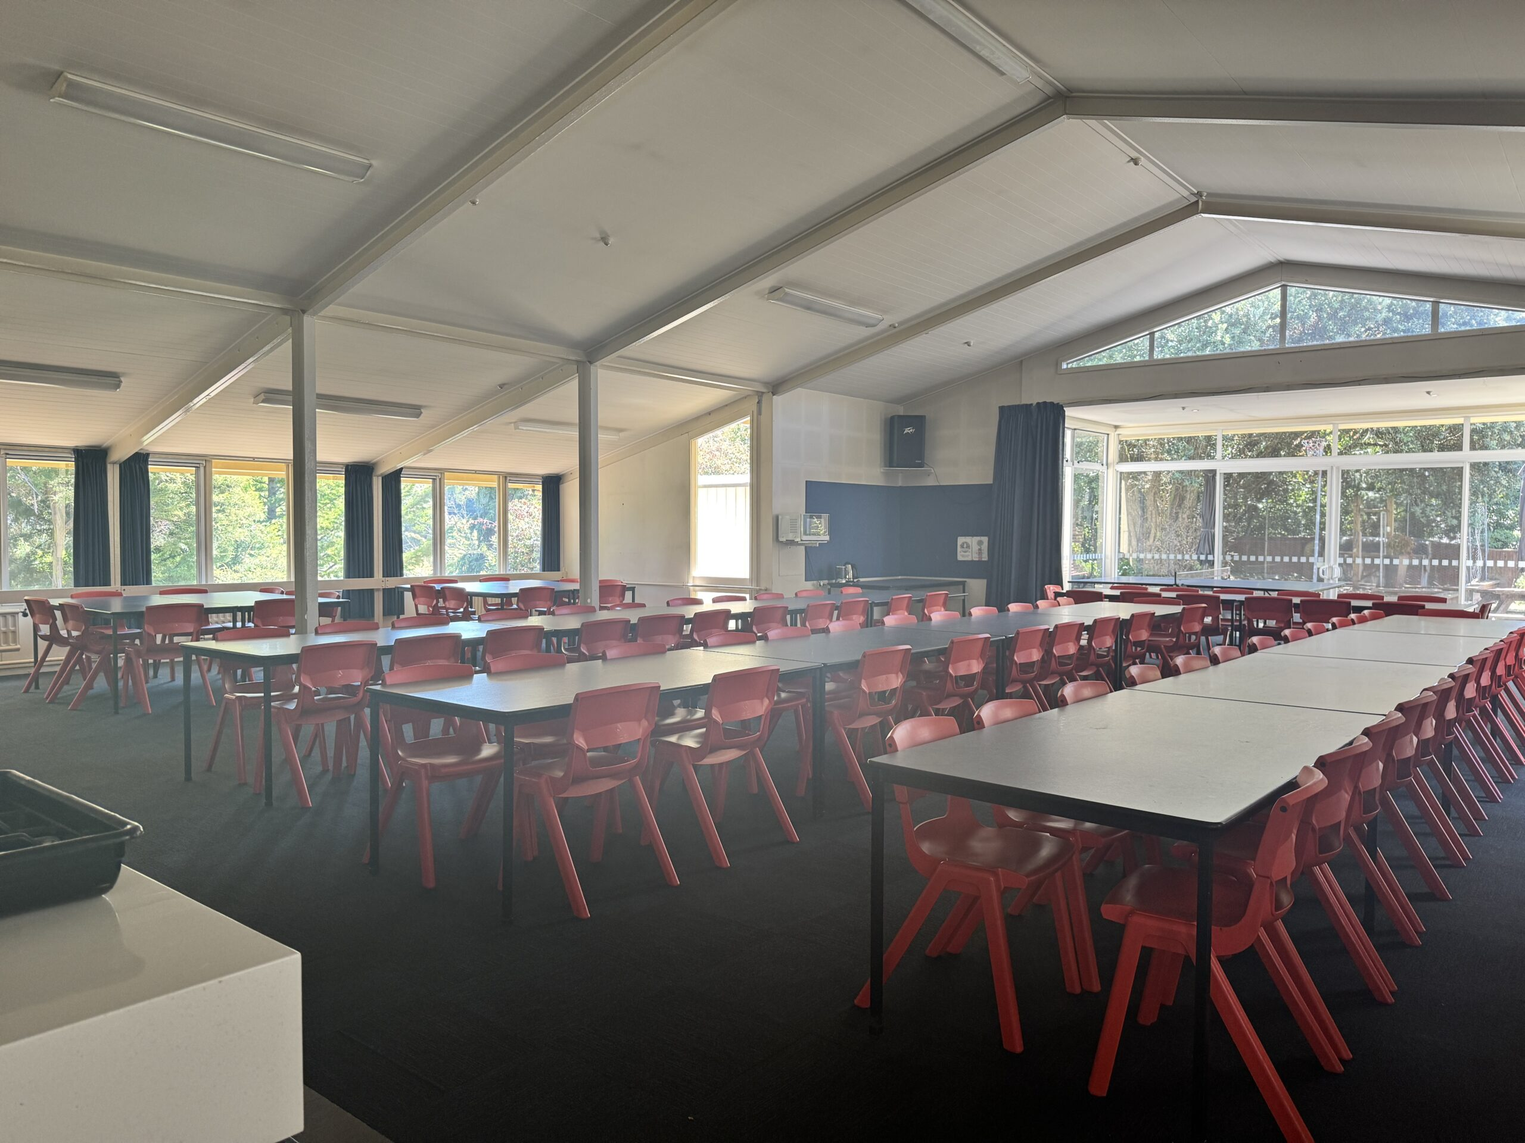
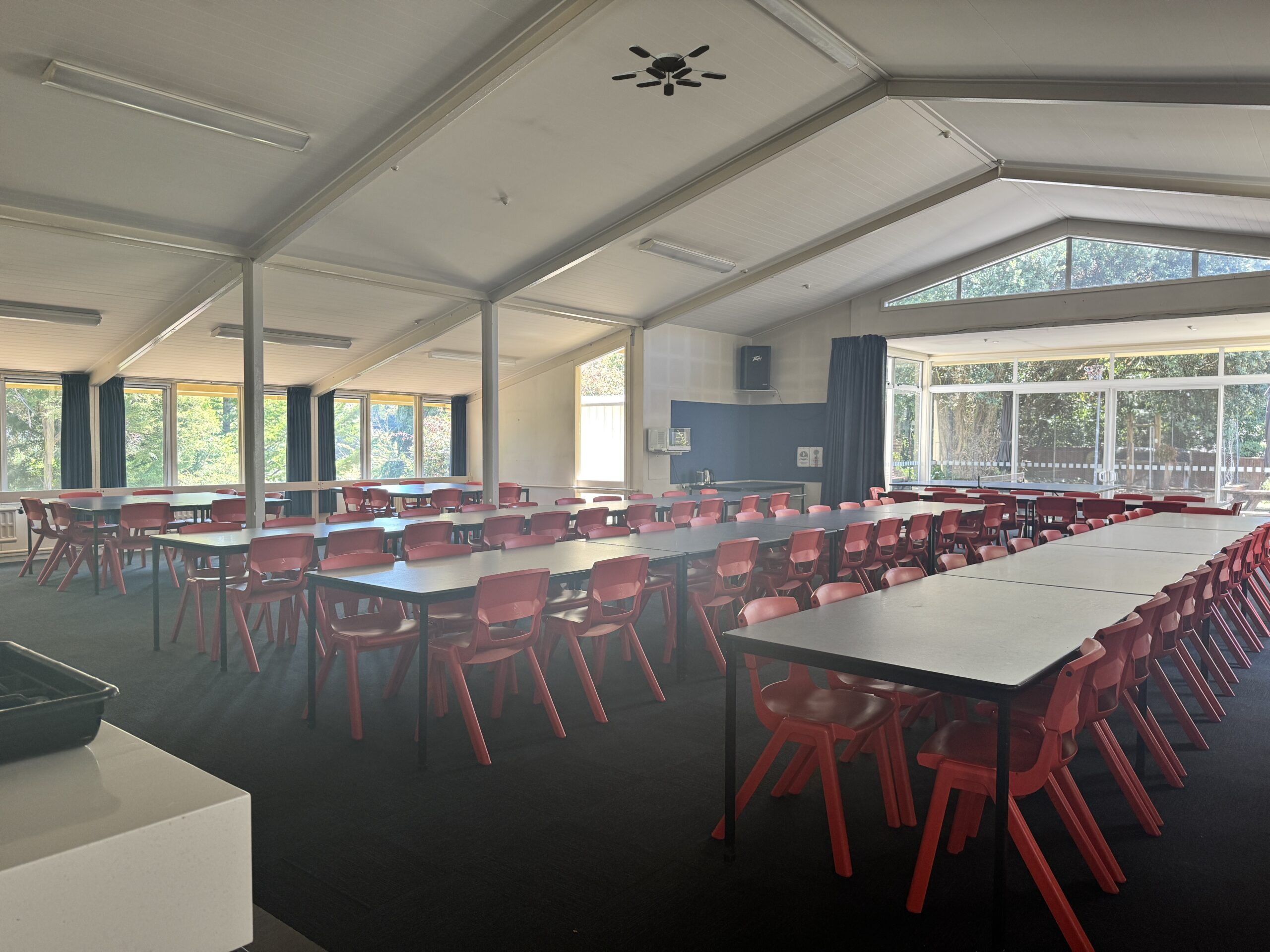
+ ceiling fan (669, 72)
